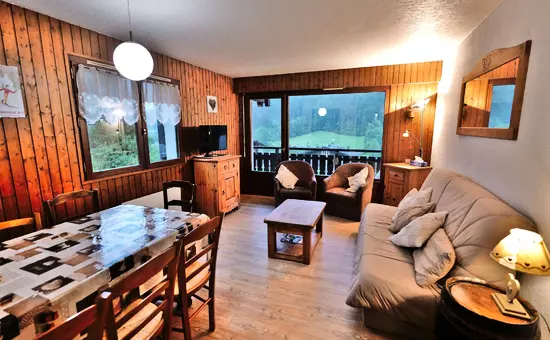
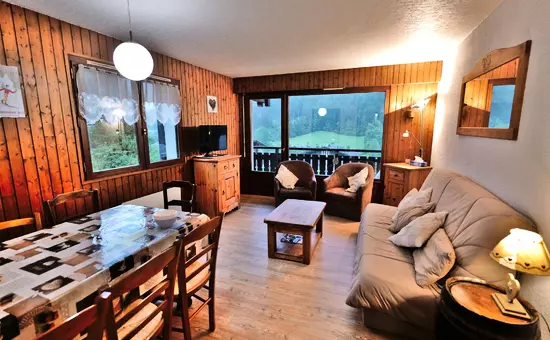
+ bowl (166, 219)
